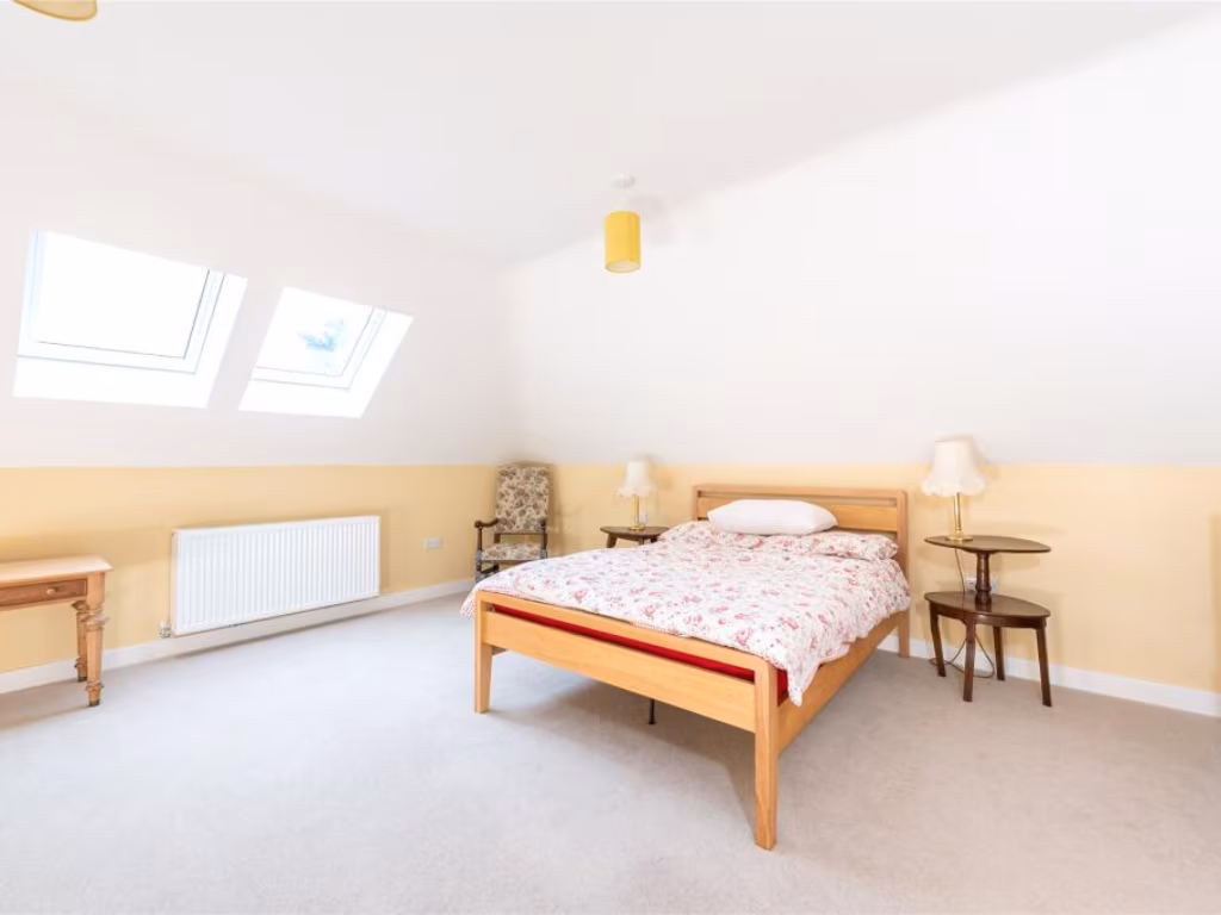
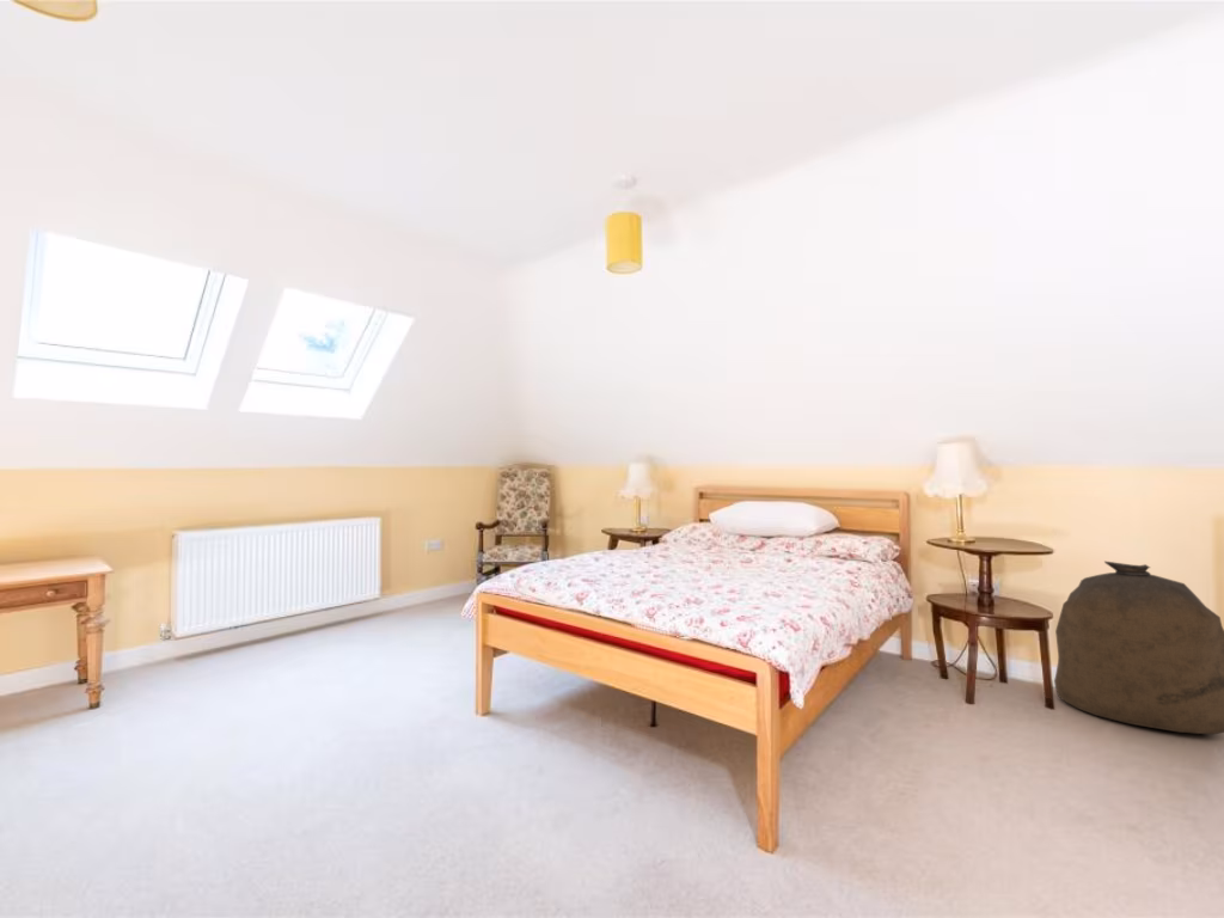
+ bag (1138, 638)
